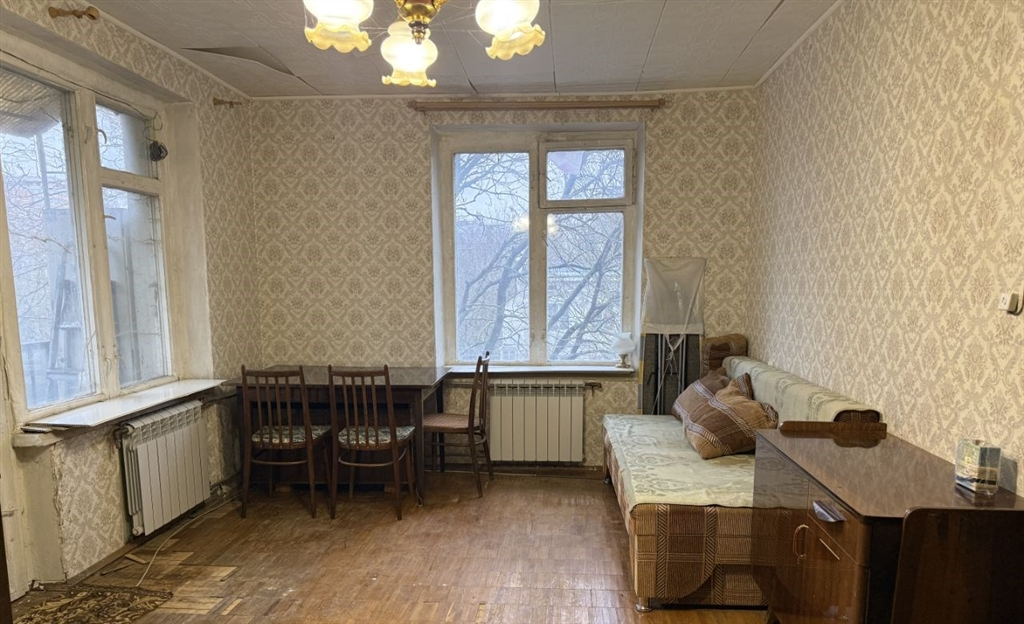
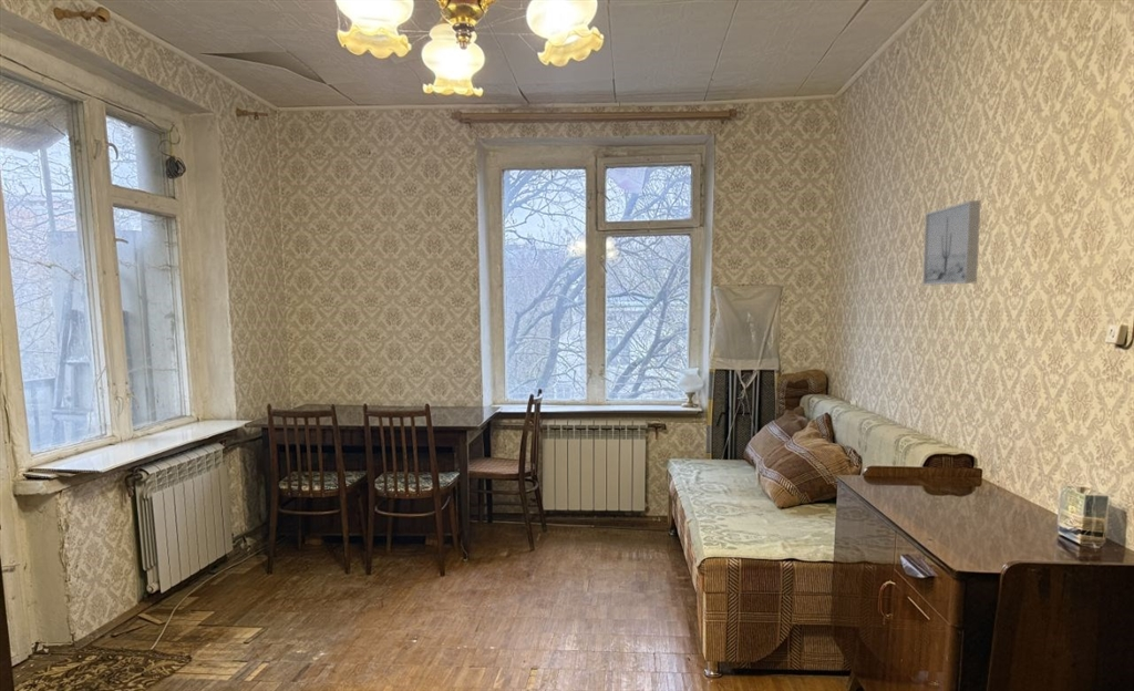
+ wall art (949, 246)
